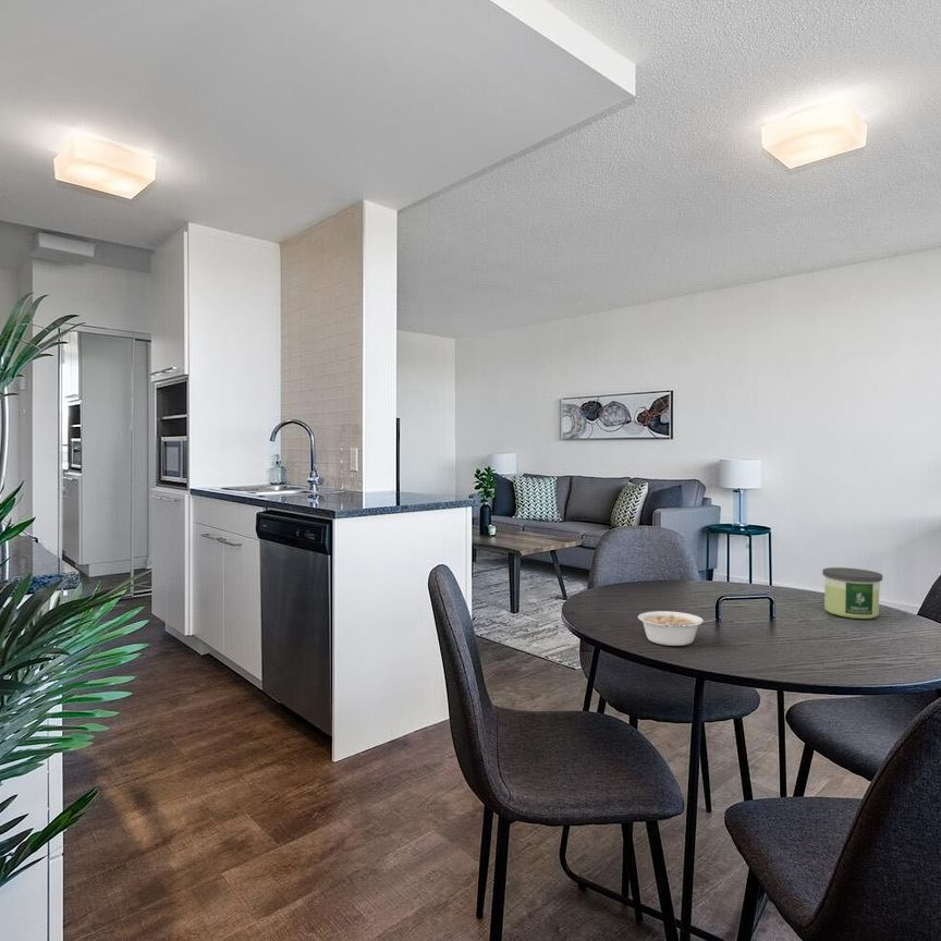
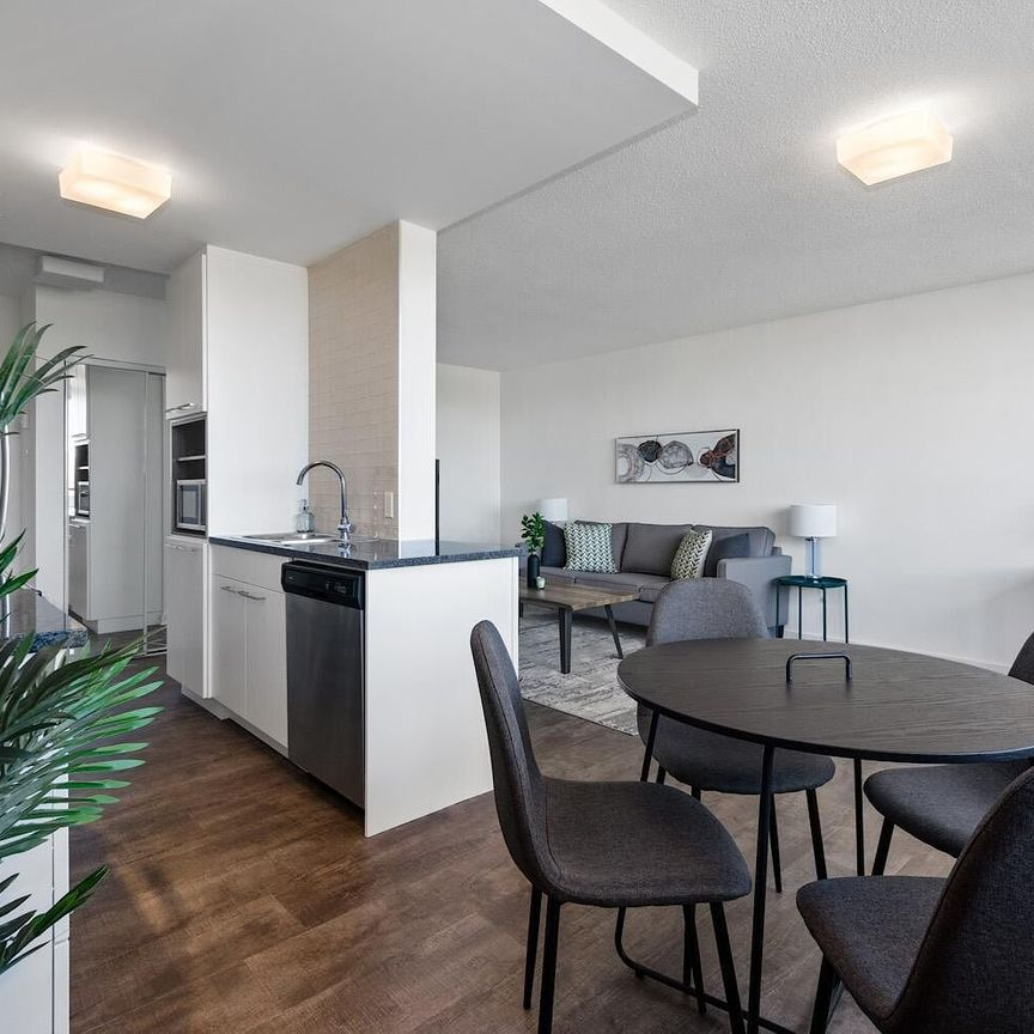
- candle (851, 592)
- legume (672, 626)
